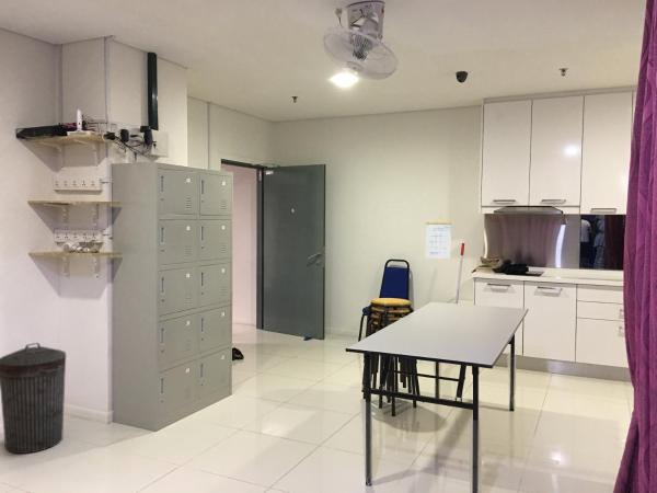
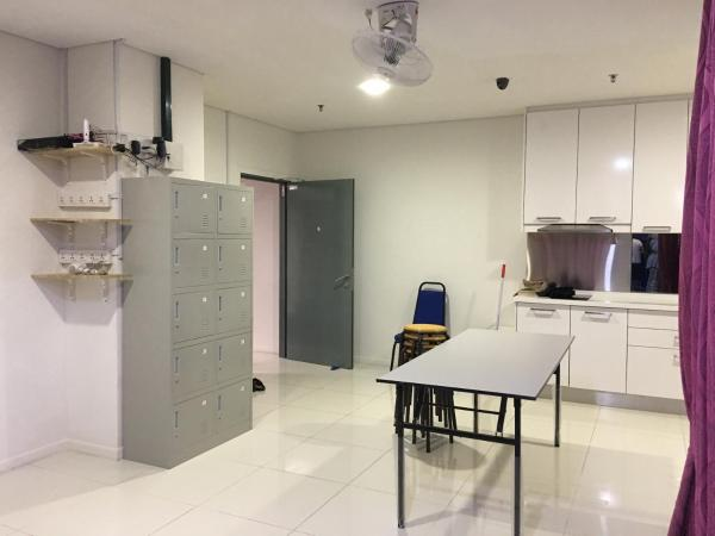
- trash can (33, 393)
- calendar (438, 236)
